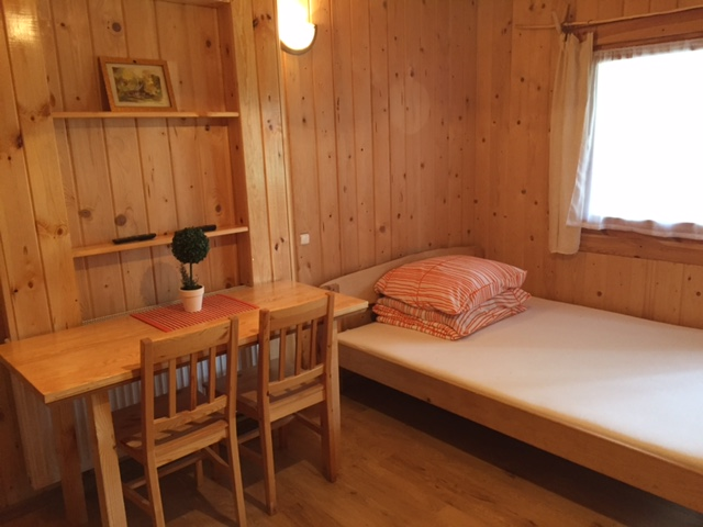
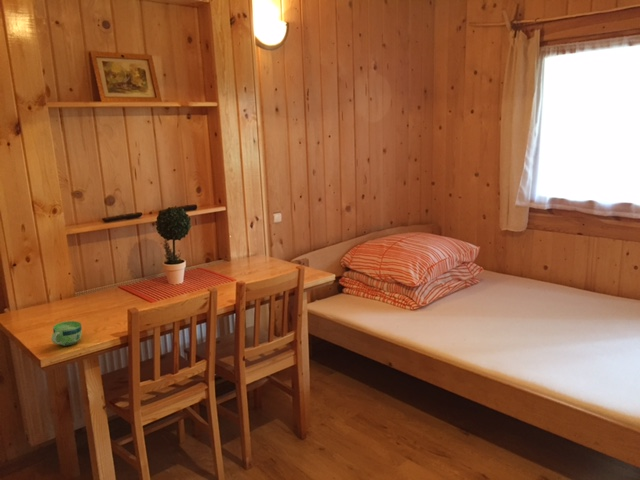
+ cup (66, 335)
